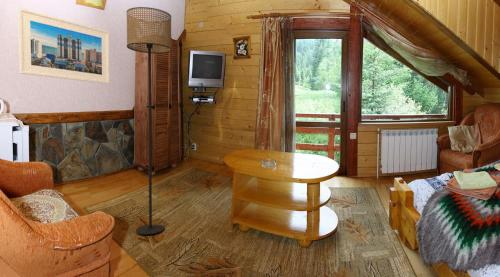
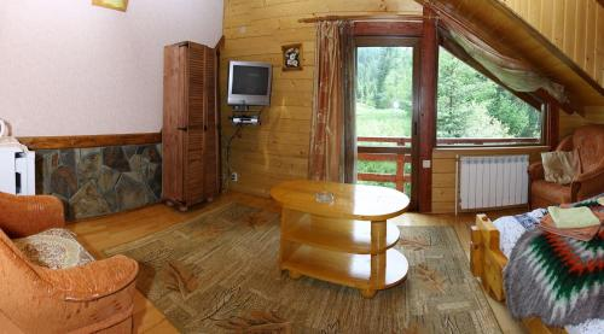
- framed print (69, 50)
- floor lamp (149, 124)
